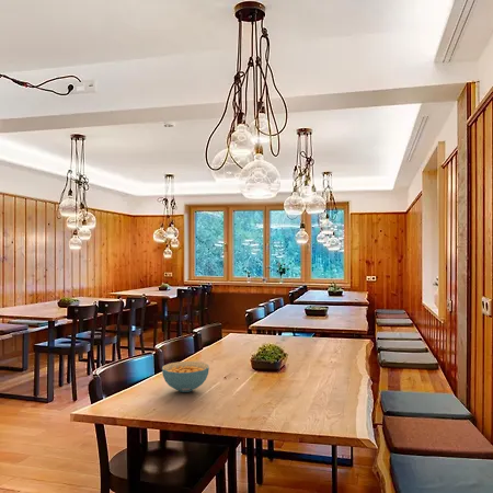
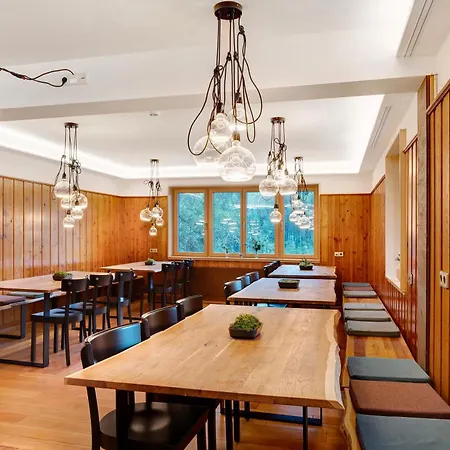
- cereal bowl (185, 378)
